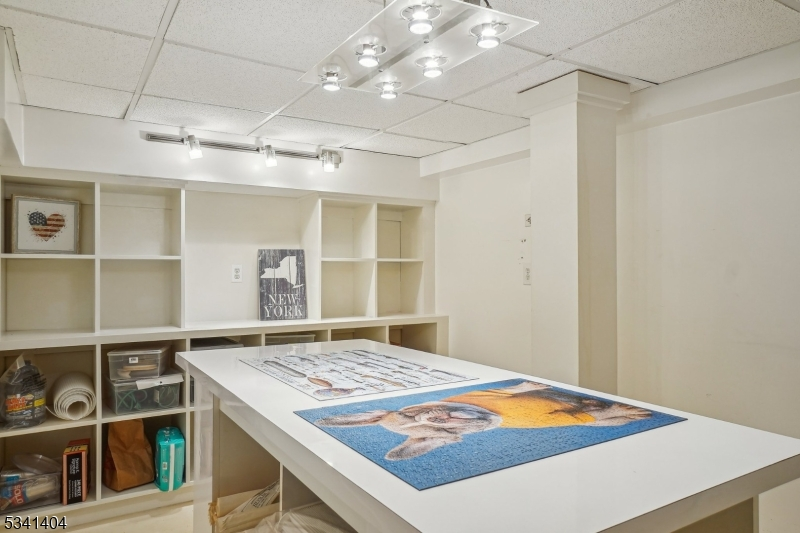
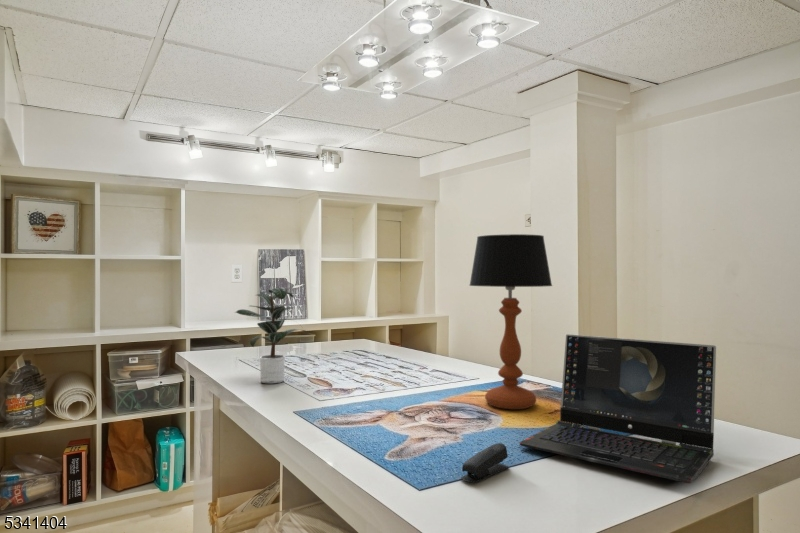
+ stapler (485, 461)
+ potted plant (274, 332)
+ laptop computer (617, 398)
+ table lamp (510, 320)
